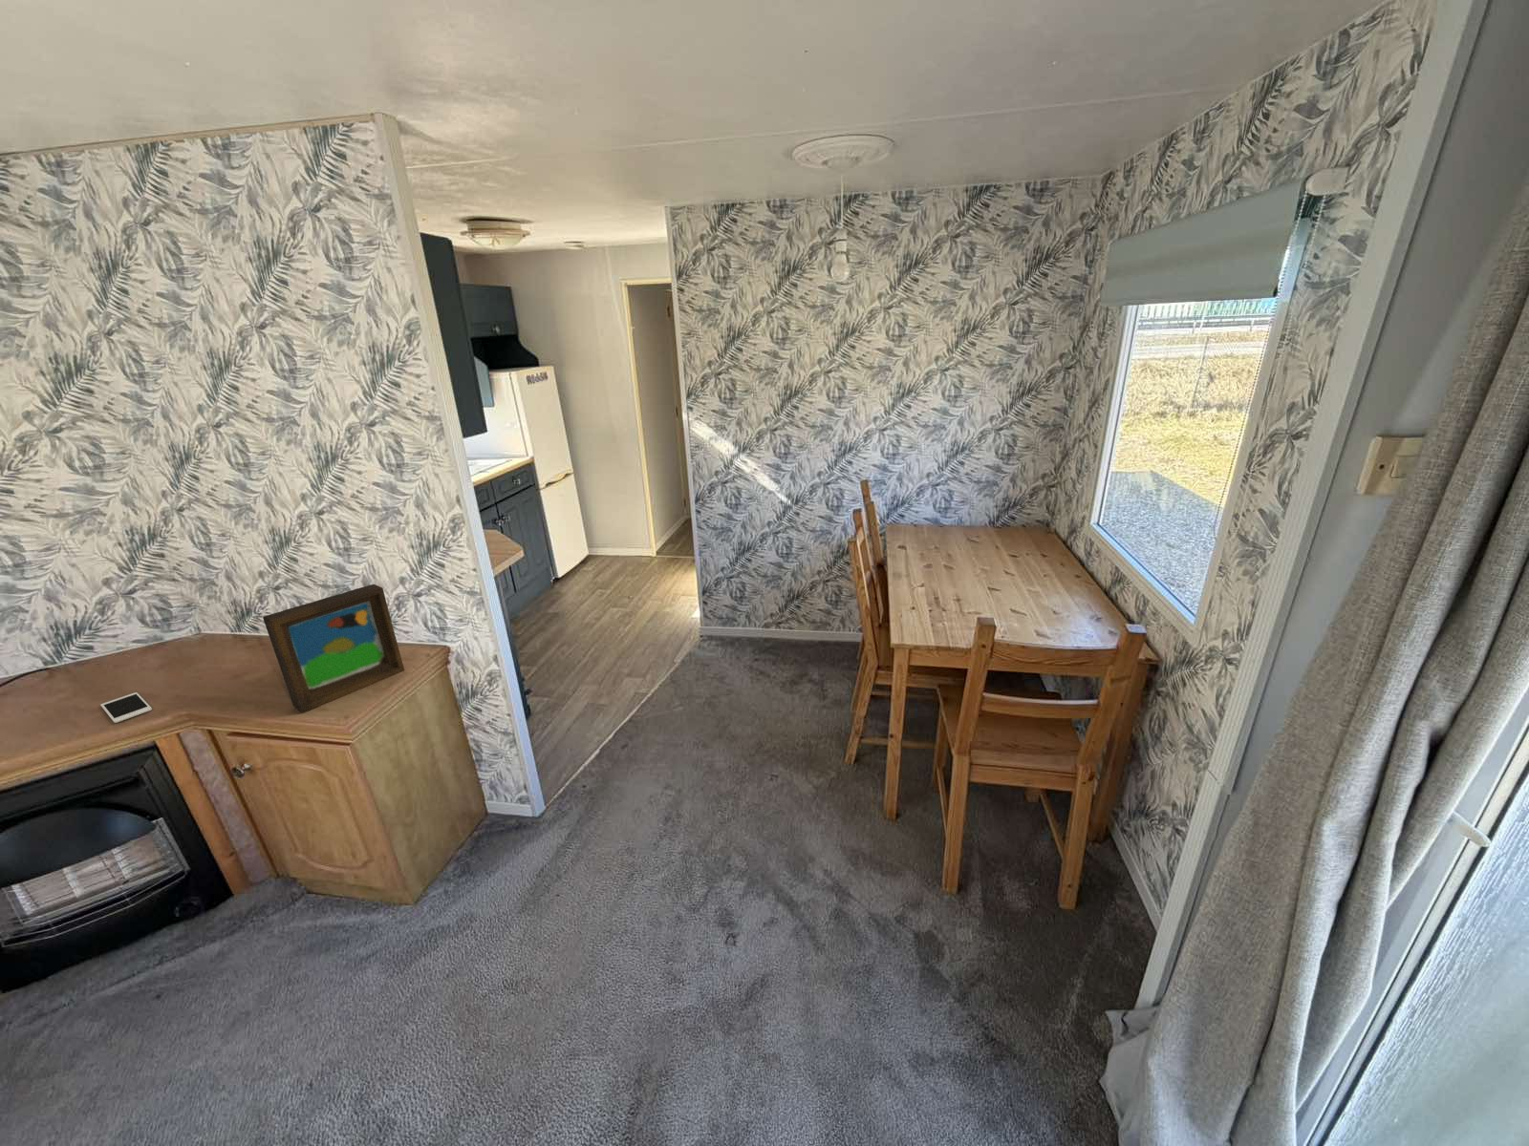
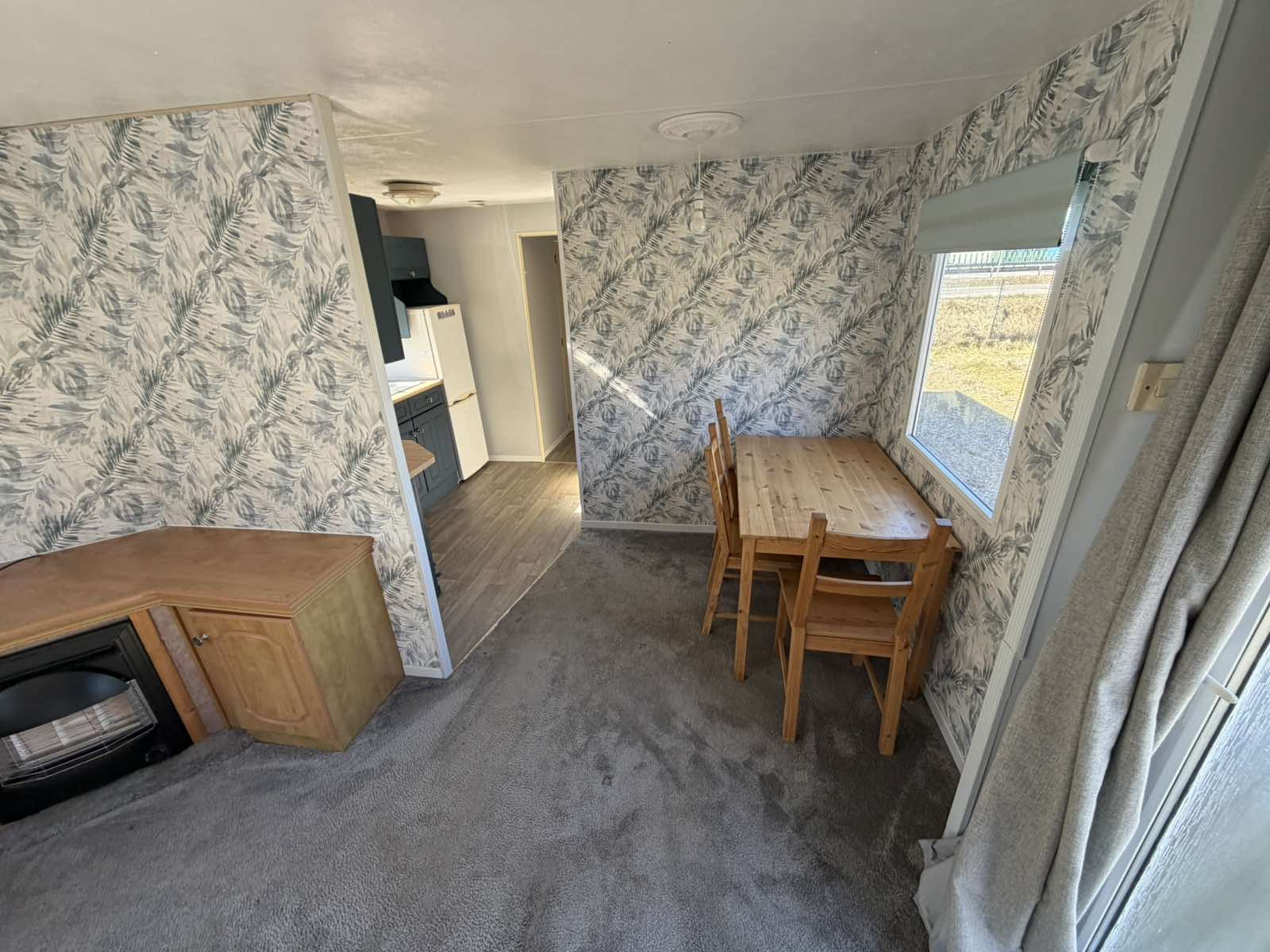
- cell phone (125, 707)
- picture frame (338, 645)
